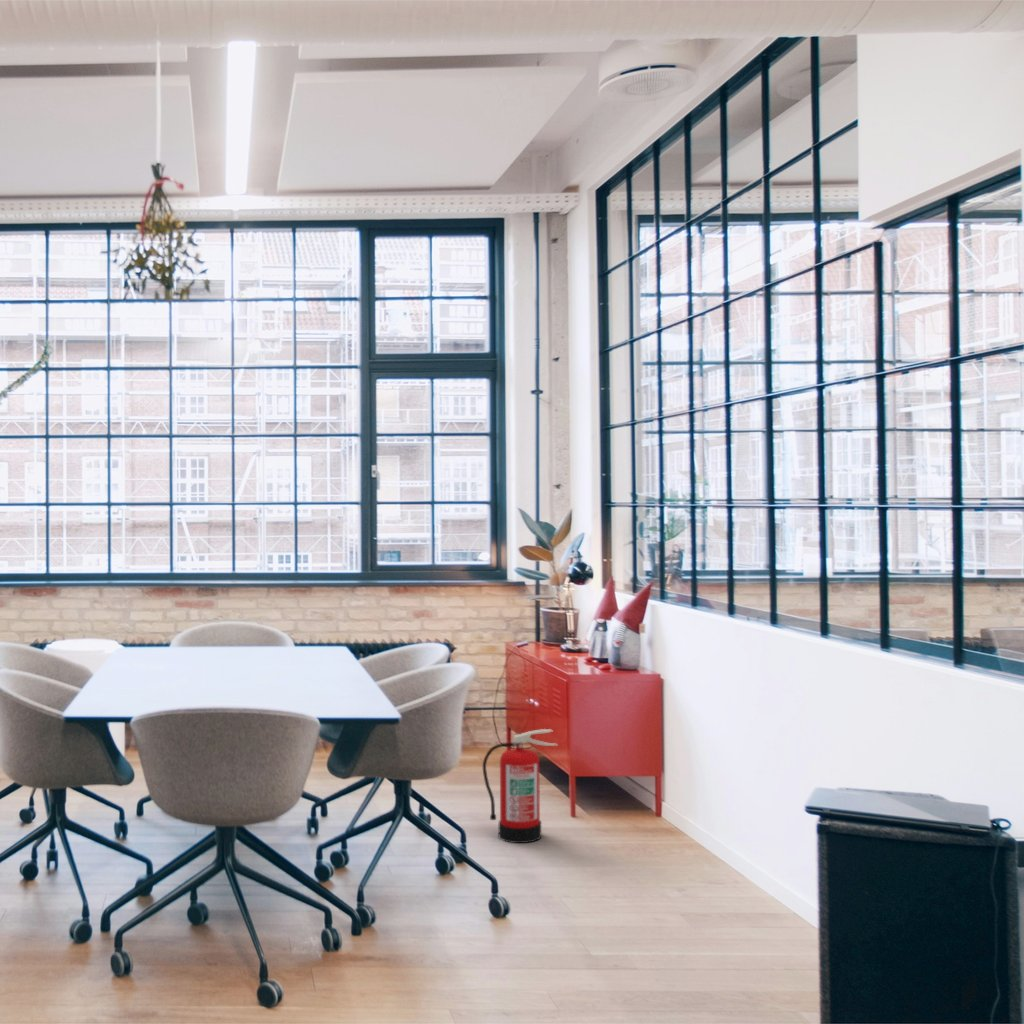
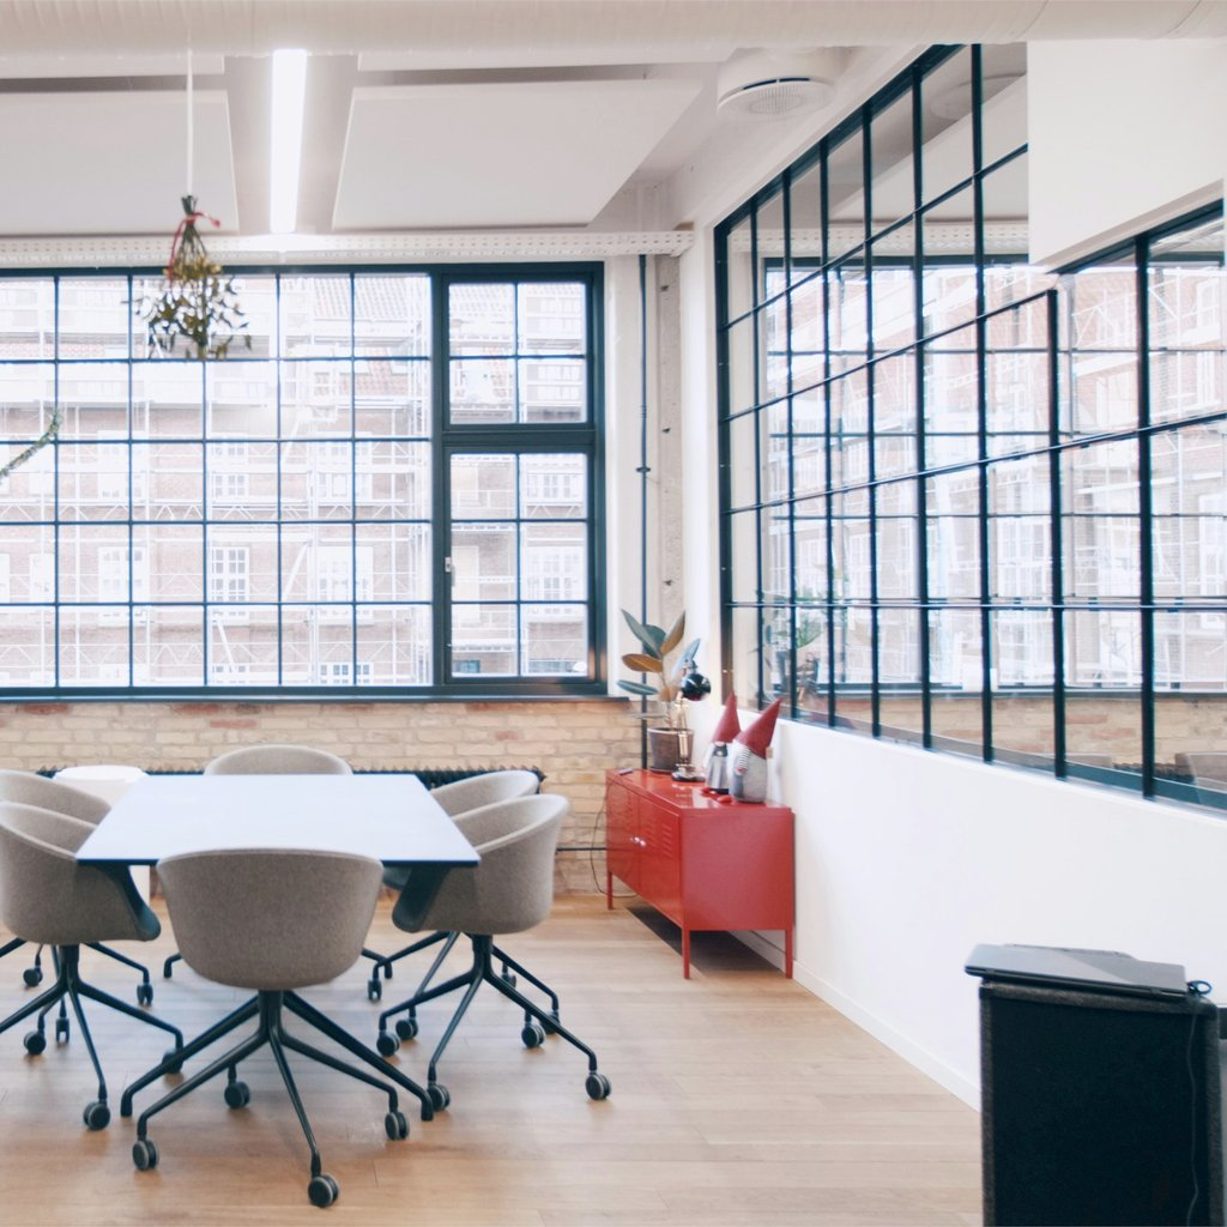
- fire extinguisher (520, 783)
